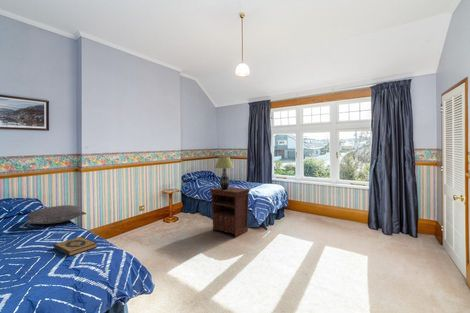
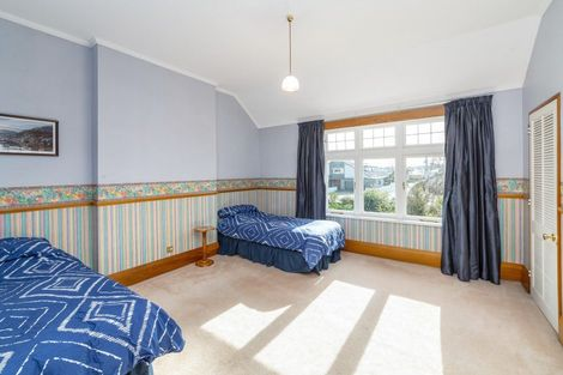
- pillow (56, 213)
- table lamp (224, 173)
- nightstand (229, 210)
- hardback book (75, 245)
